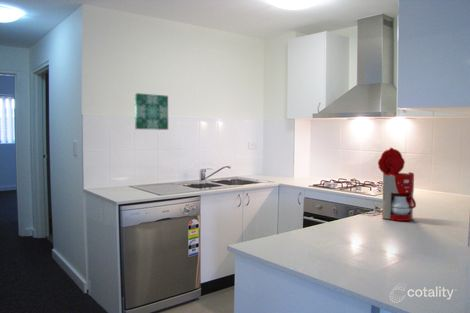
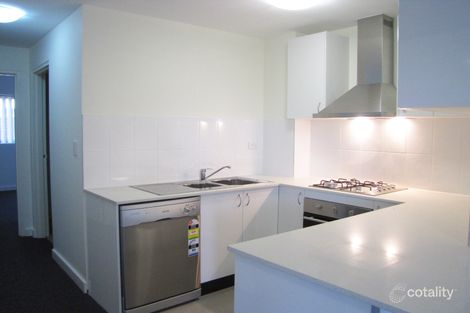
- wall art (151, 112)
- coffee maker (384, 181)
